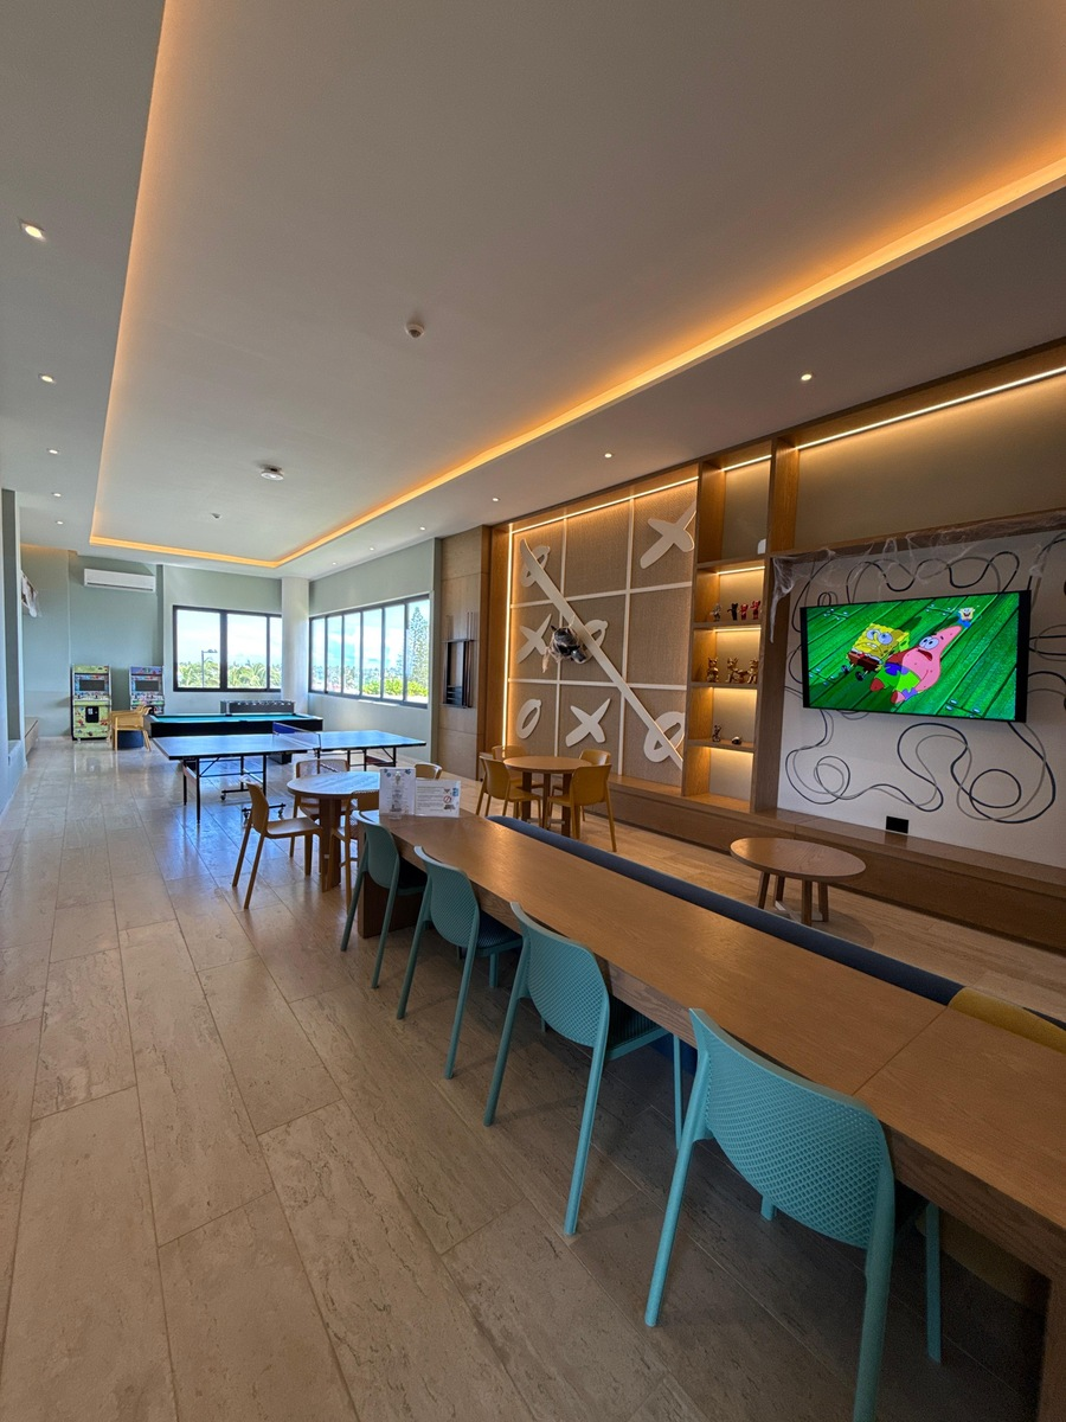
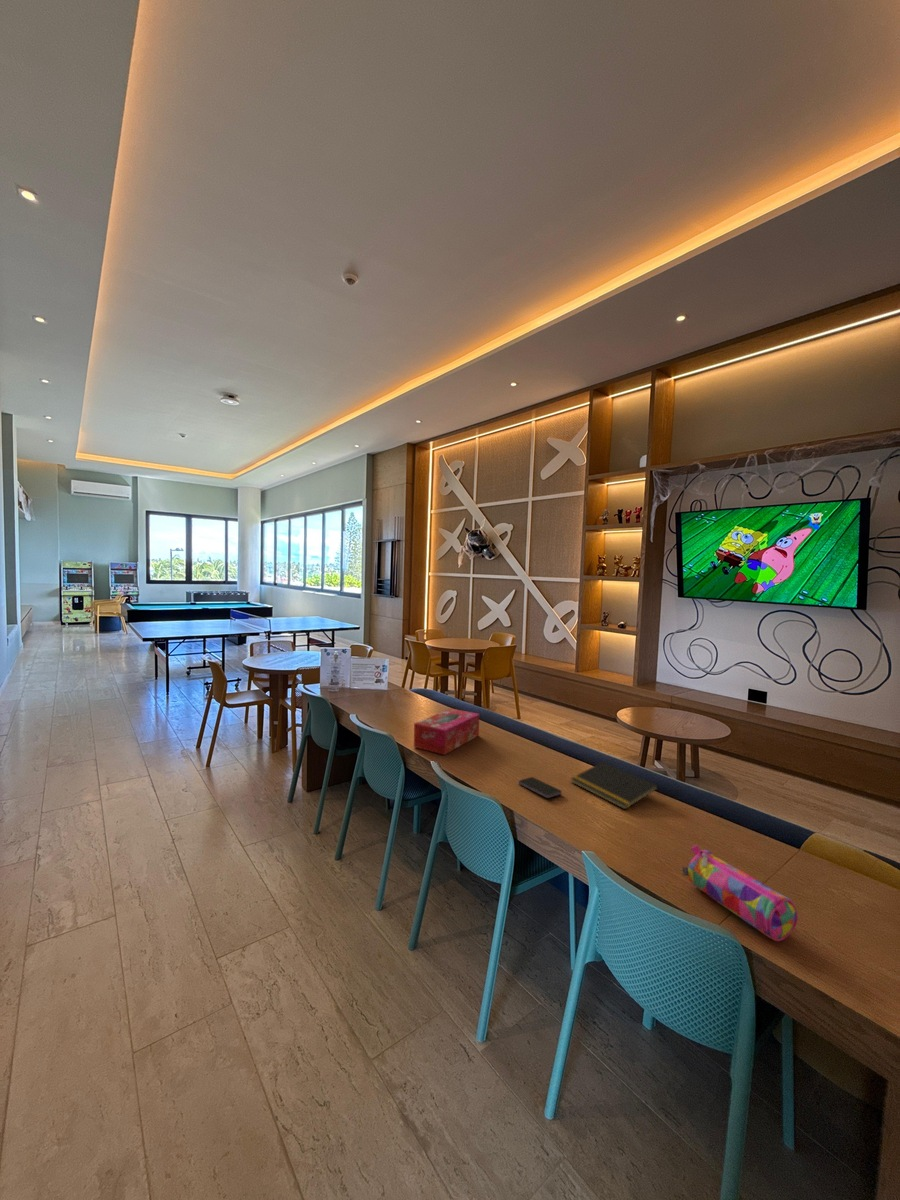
+ pencil case (736, 890)
+ smartphone (539, 787)
+ tissue box (447, 729)
+ notepad (612, 783)
